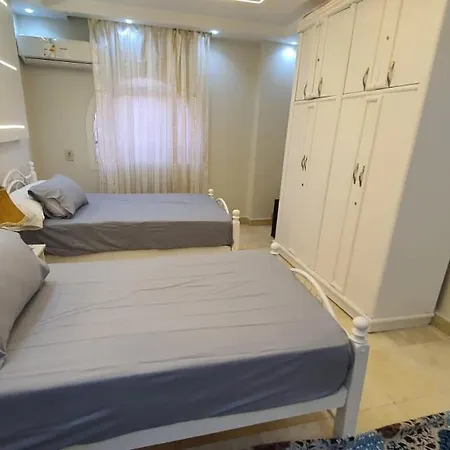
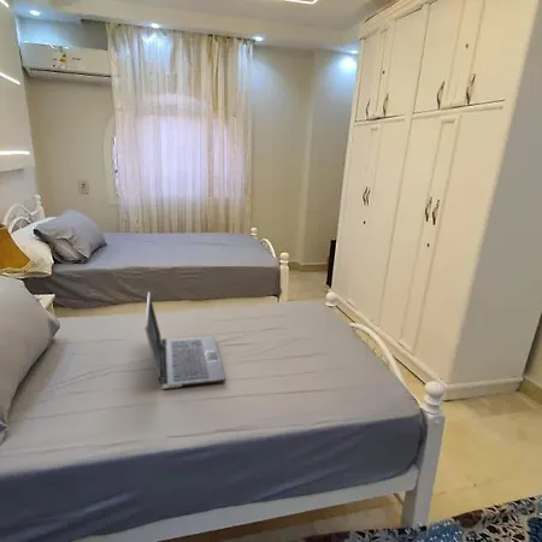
+ laptop computer (184, 338)
